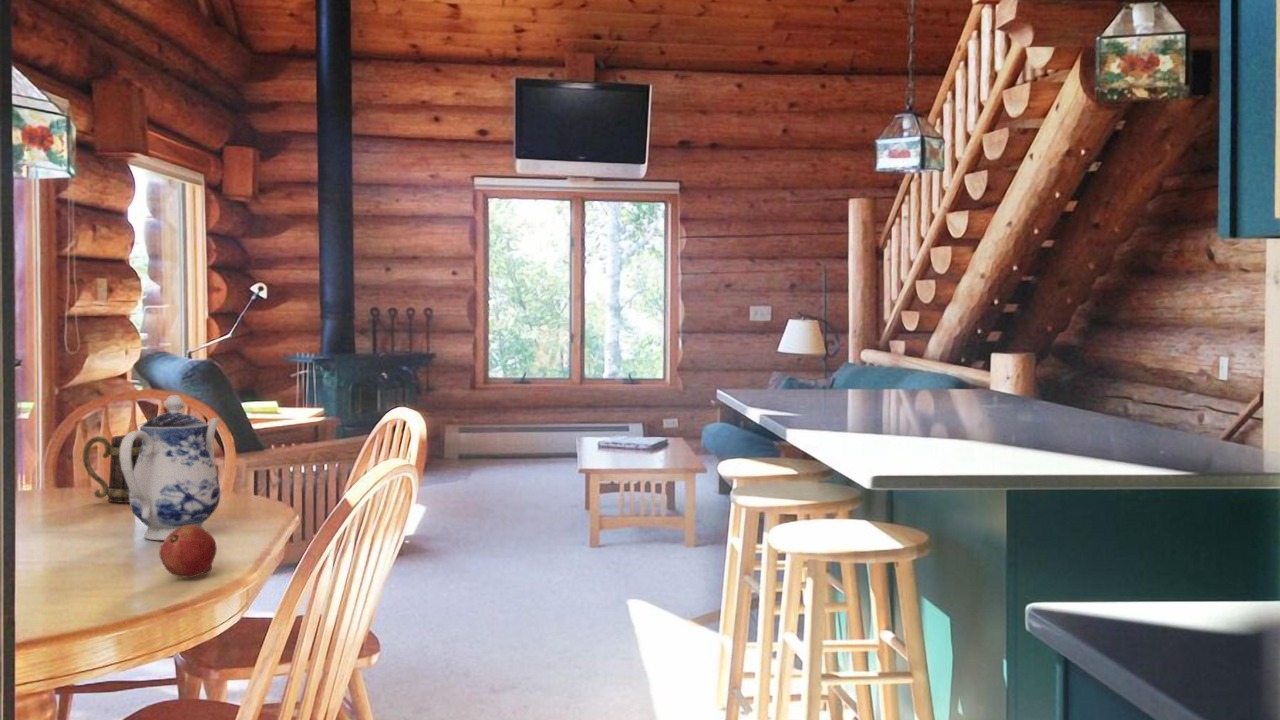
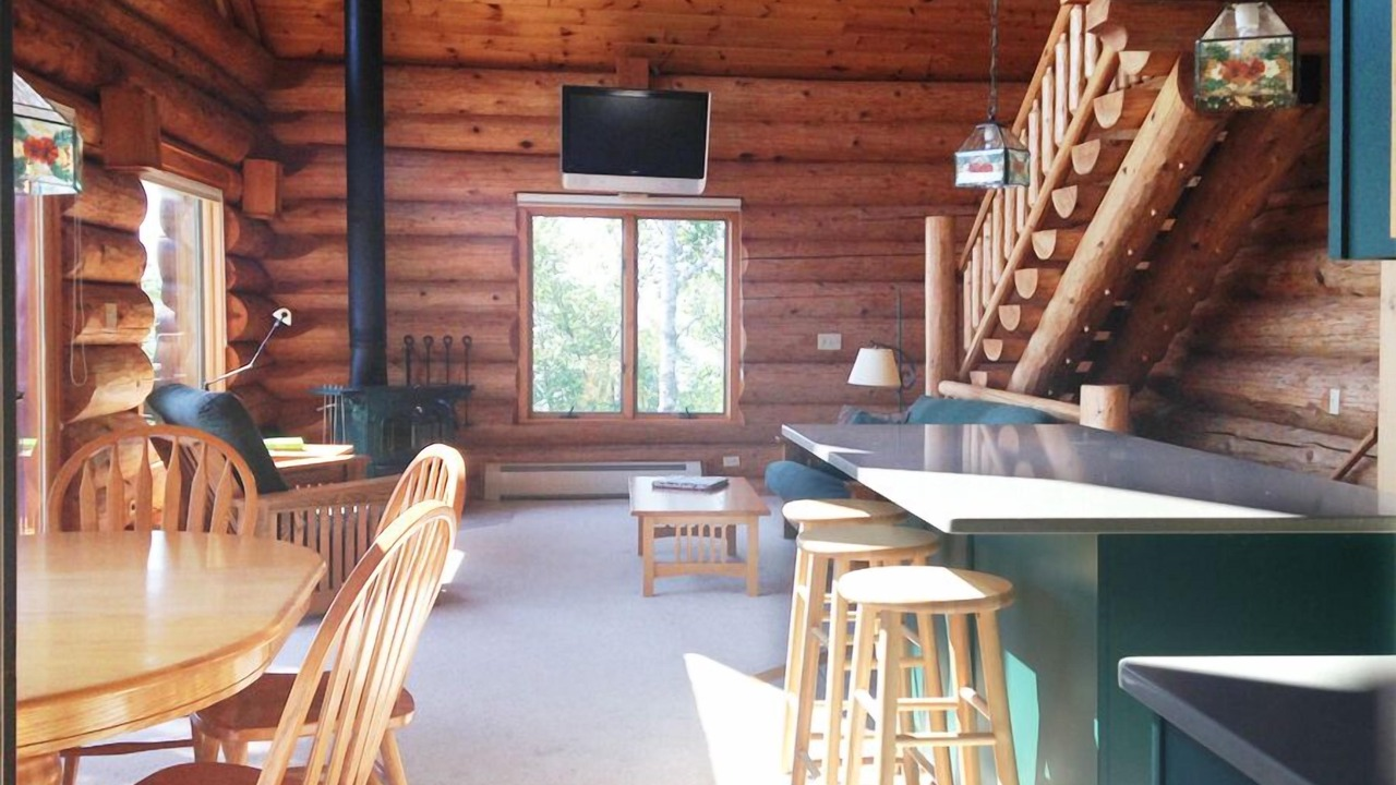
- fruit (189, 550)
- teapot (174, 465)
- mug (120, 468)
